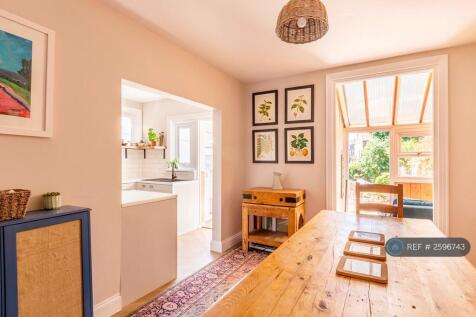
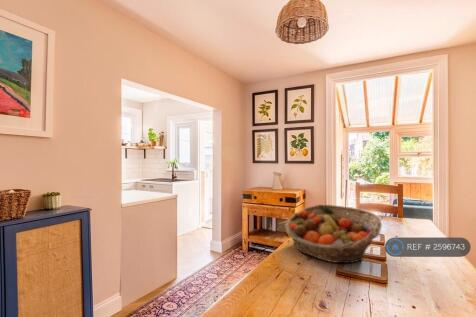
+ fruit basket (329, 230)
